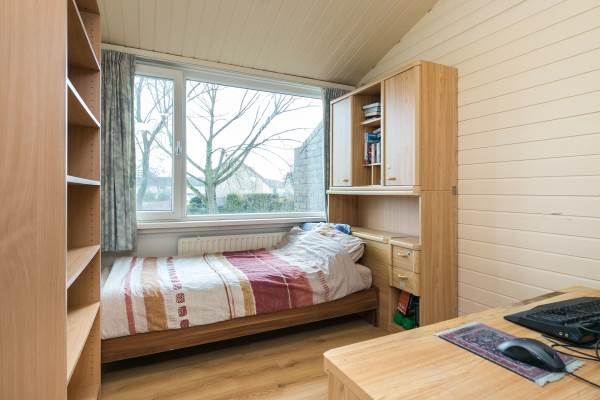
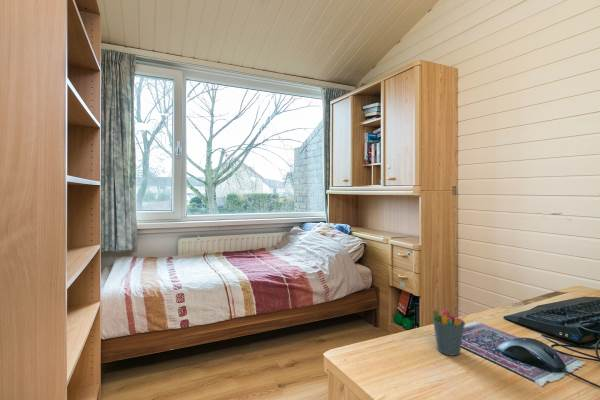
+ pen holder (448, 327)
